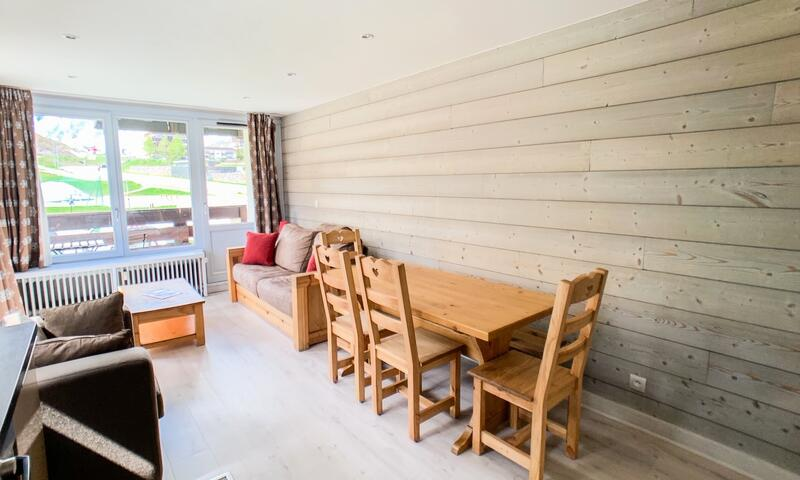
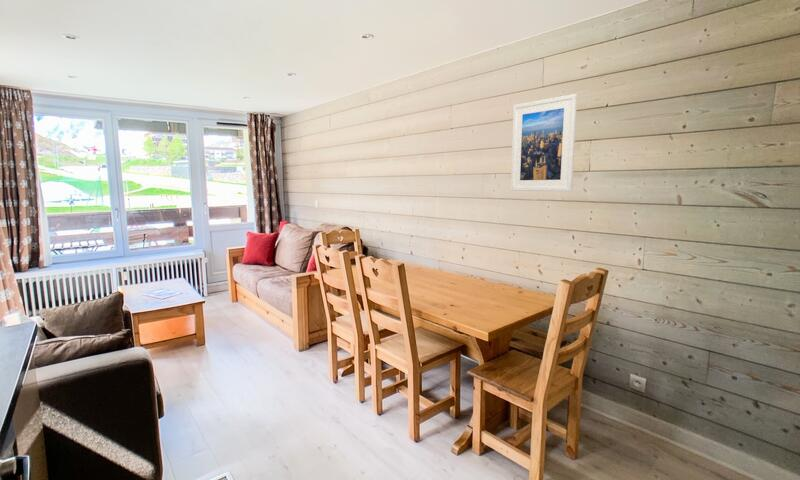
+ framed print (541, 146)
